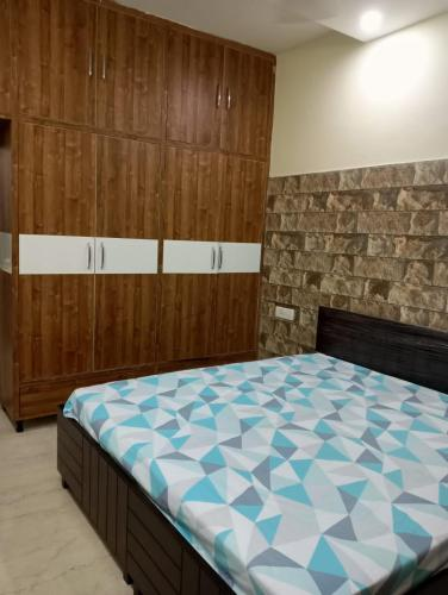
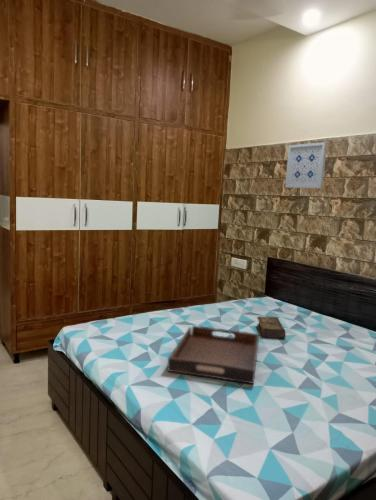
+ book (270, 326)
+ wall art (305, 166)
+ serving tray (217, 350)
